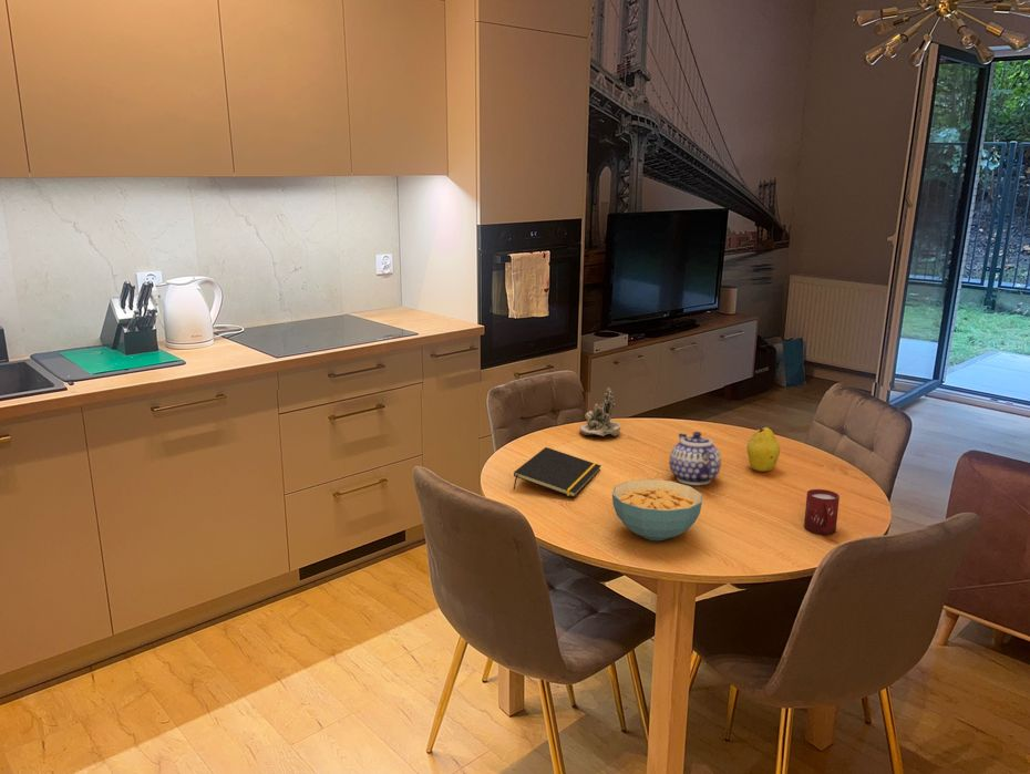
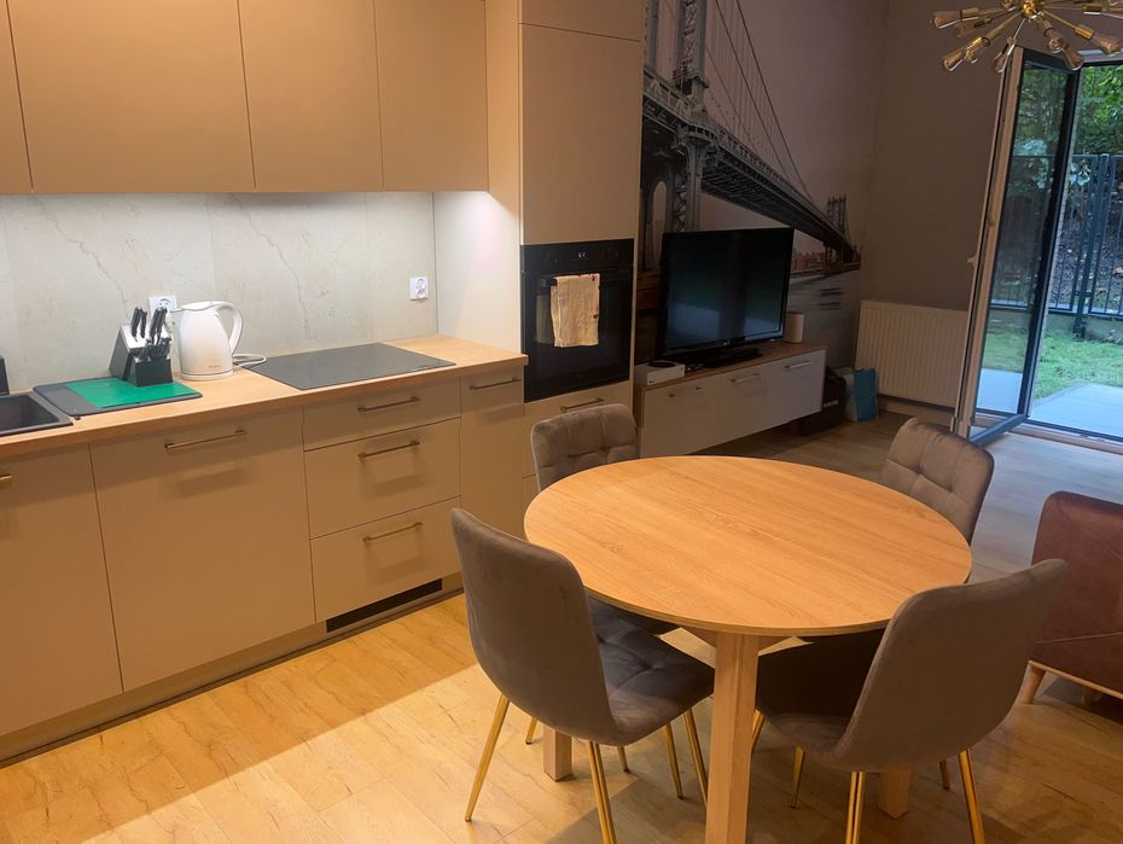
- cereal bowl (656, 515)
- teapot (694, 455)
- cup (823, 514)
- succulent planter (600, 410)
- fruit (763, 448)
- notepad (558, 471)
